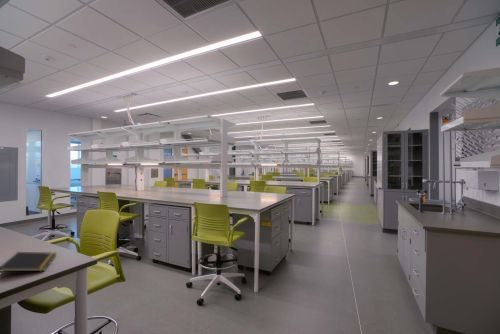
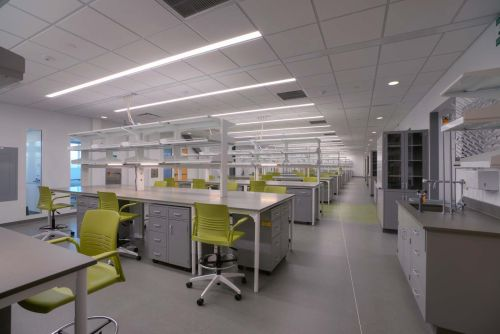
- notepad (30, 260)
